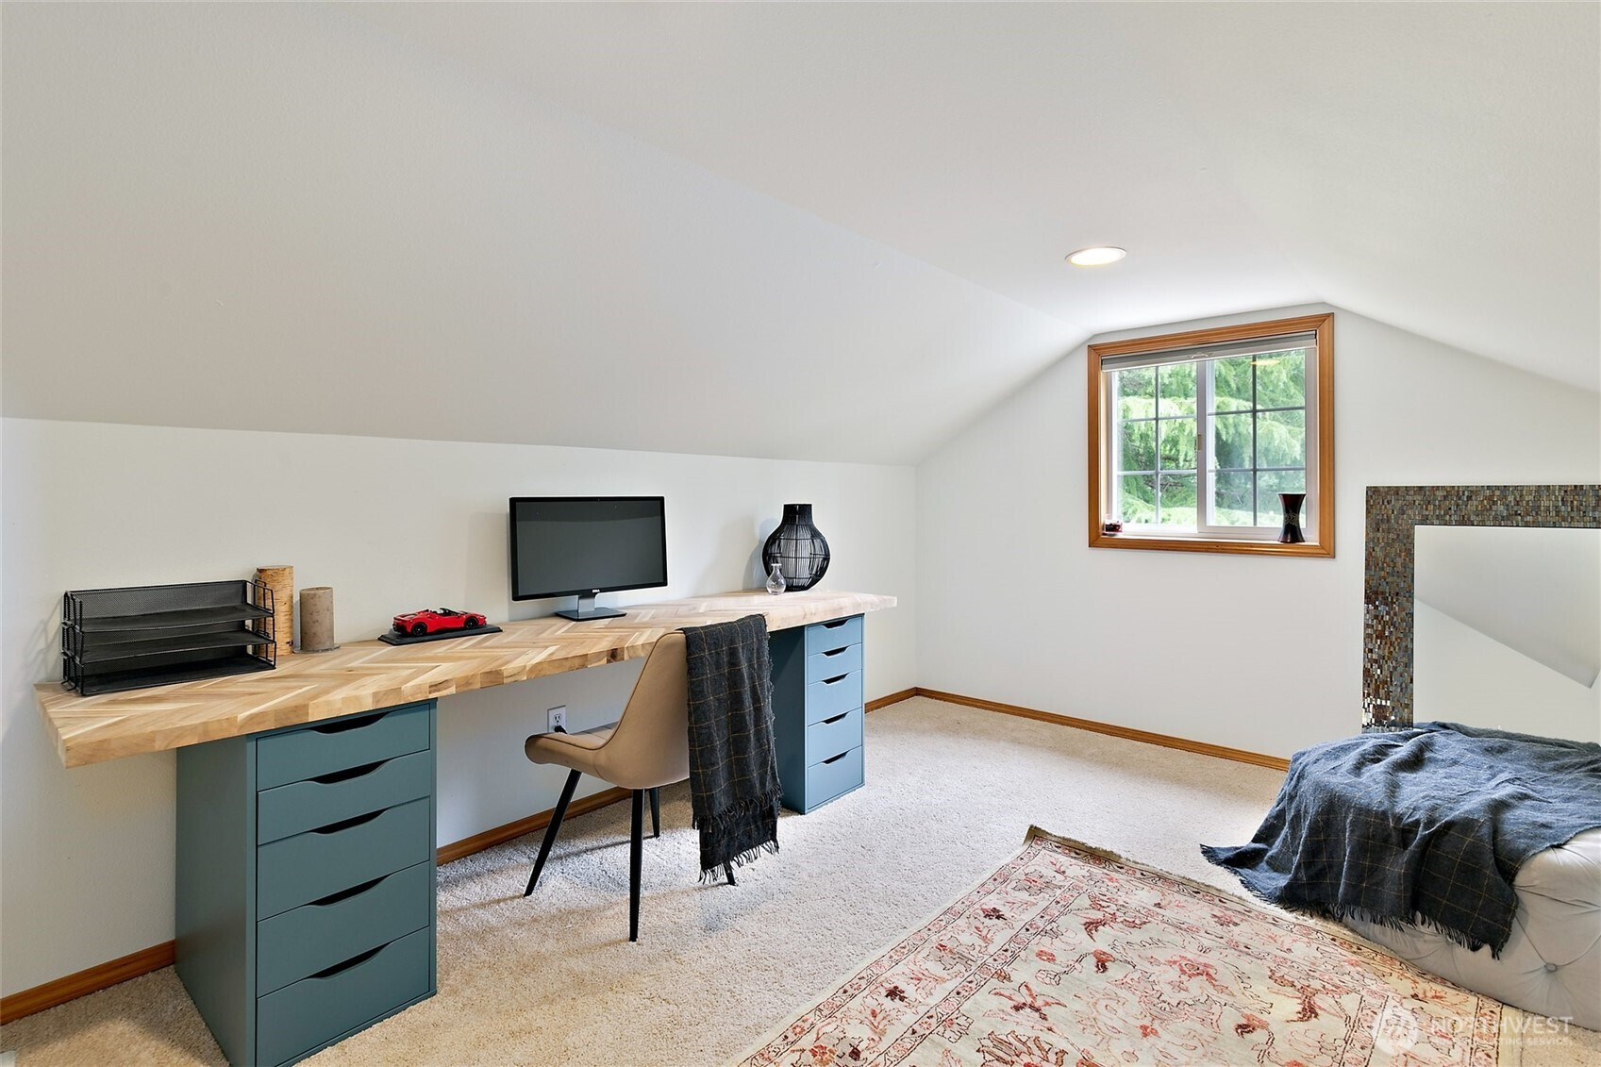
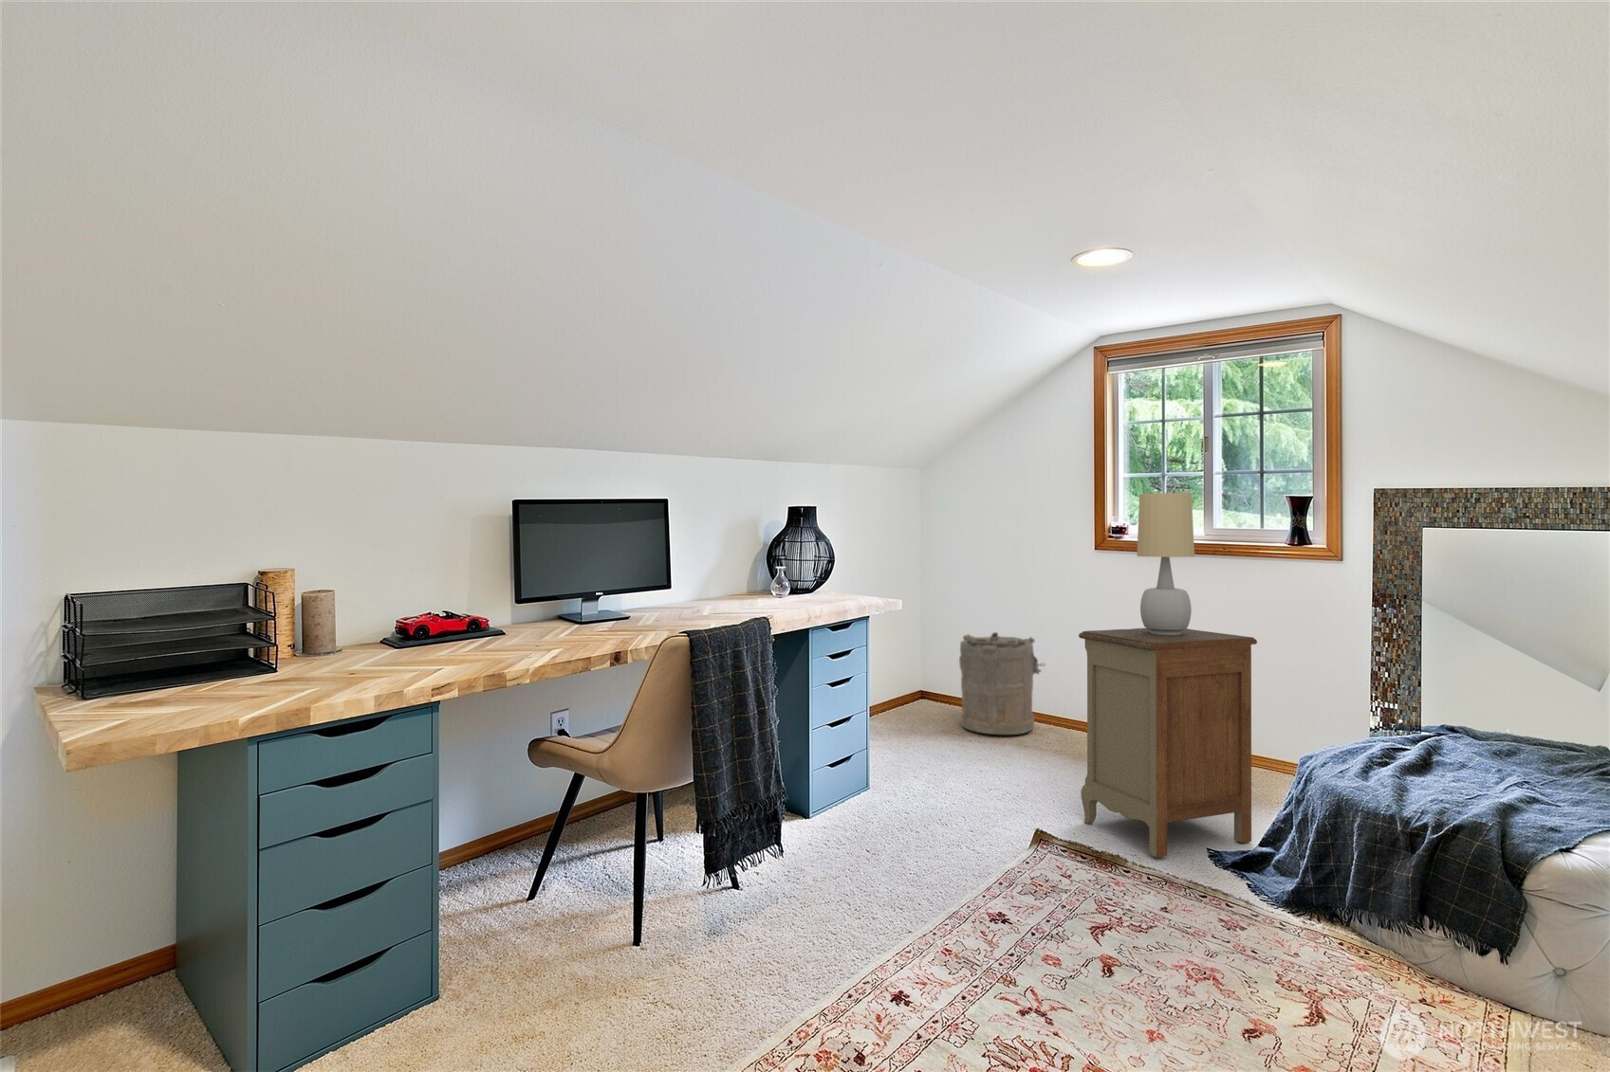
+ table lamp (1165, 564)
+ nightstand (1158, 730)
+ laundry hamper (995, 678)
